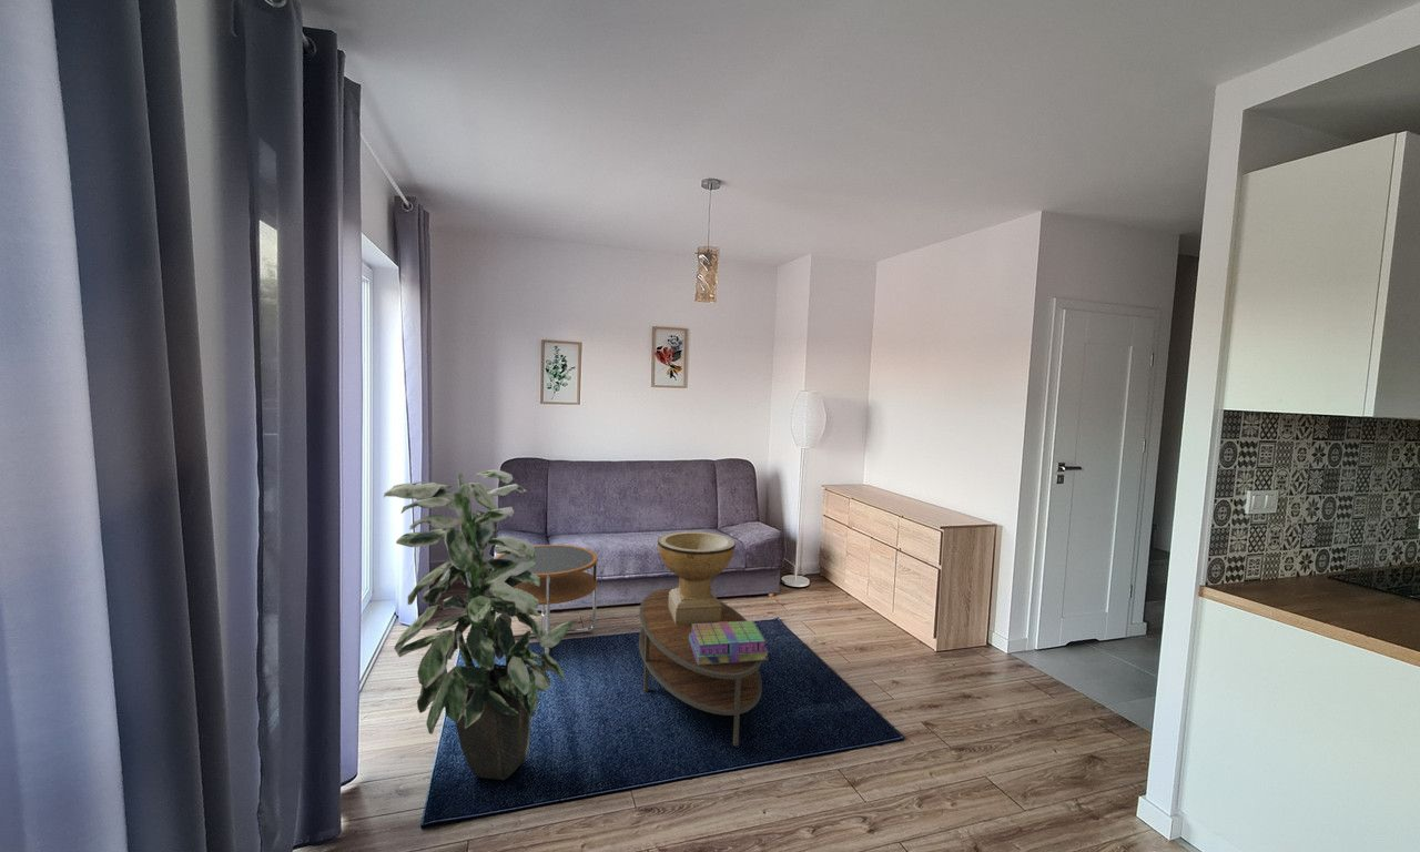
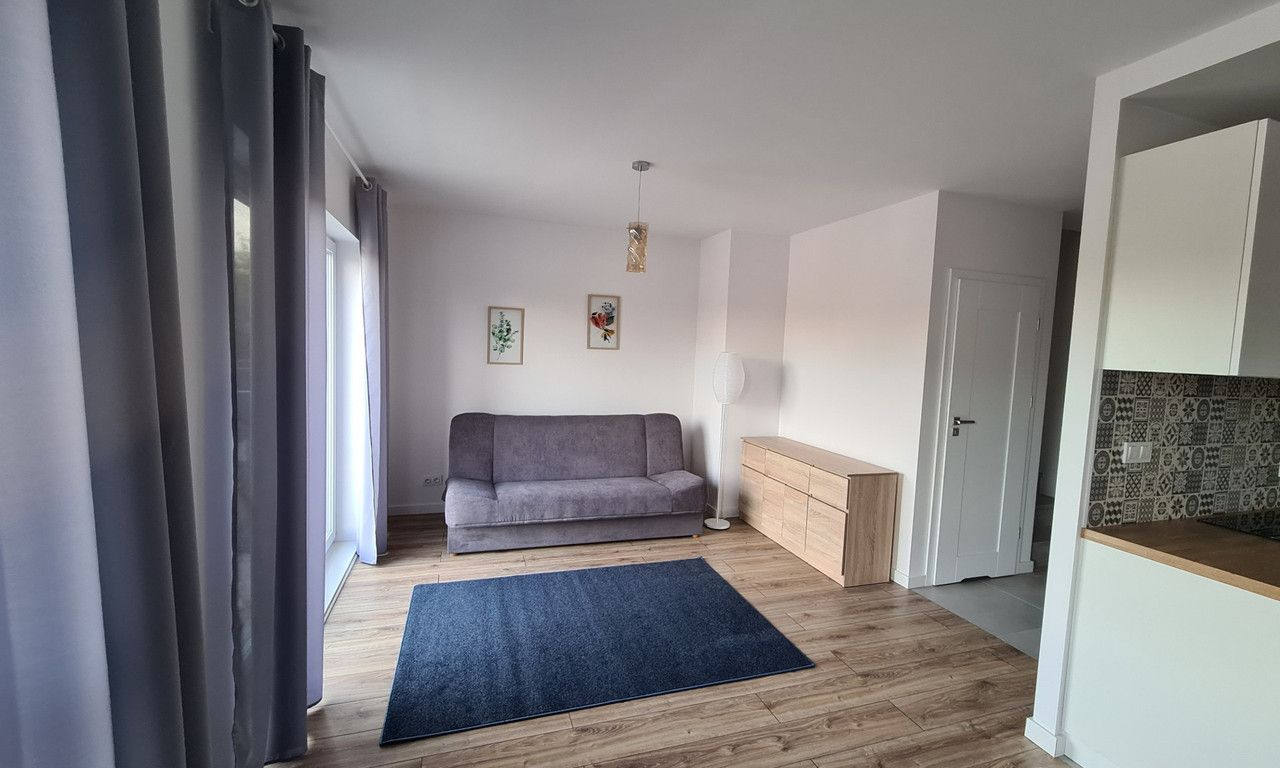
- decorative bowl (694, 577)
- indoor plant (480, 623)
- coffee table (693, 655)
- stack of books (727, 640)
- side table (545, 597)
